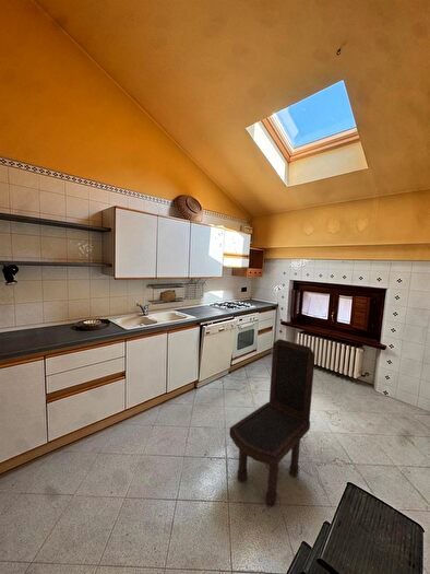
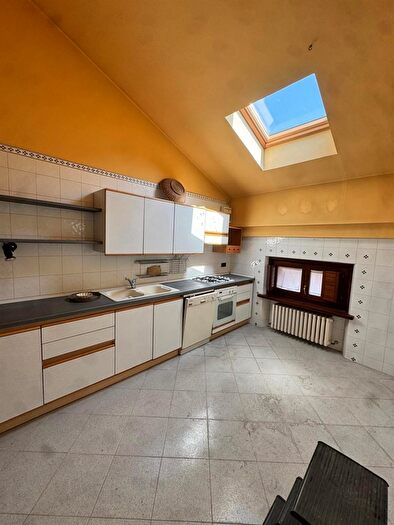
- dining chair (272, 413)
